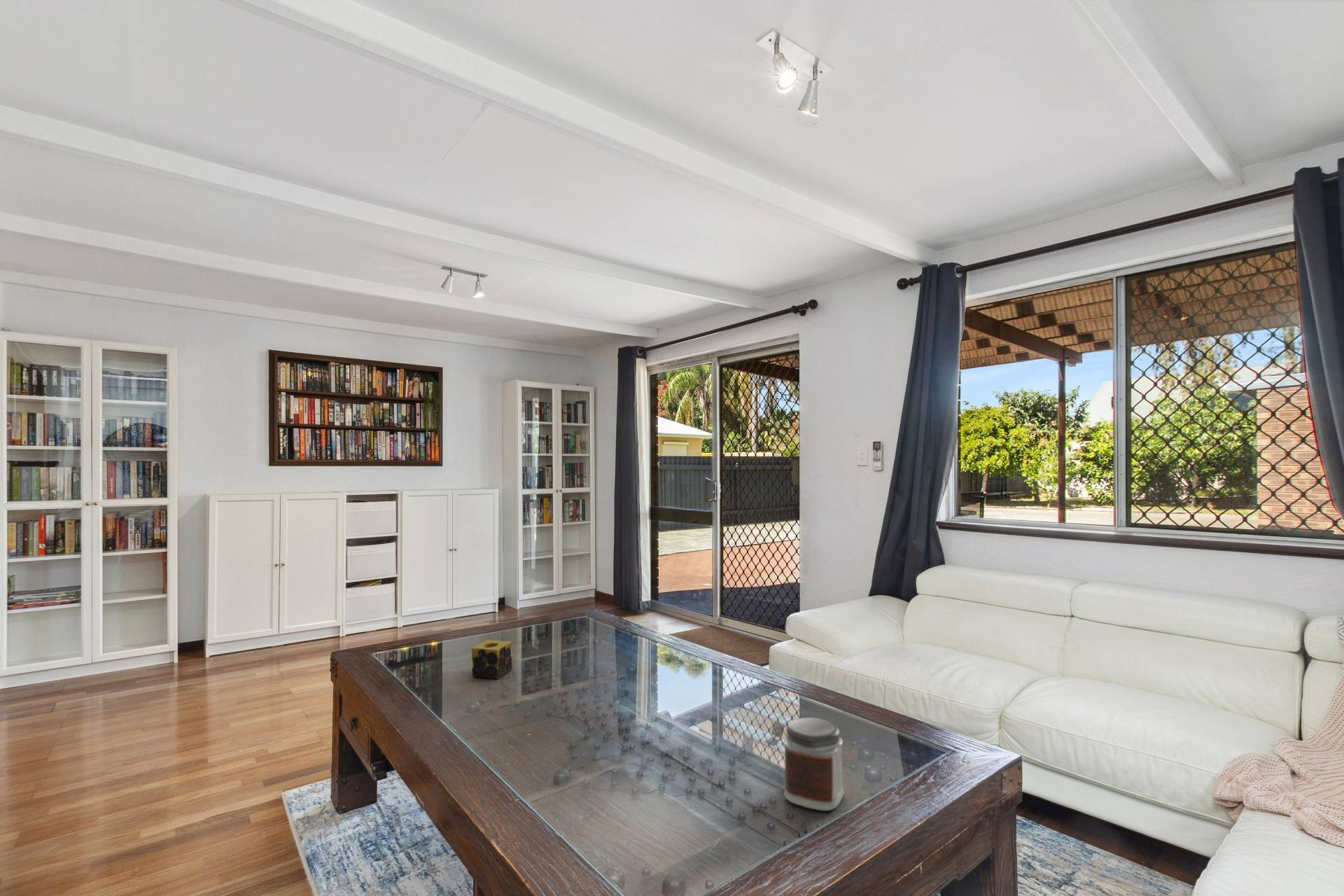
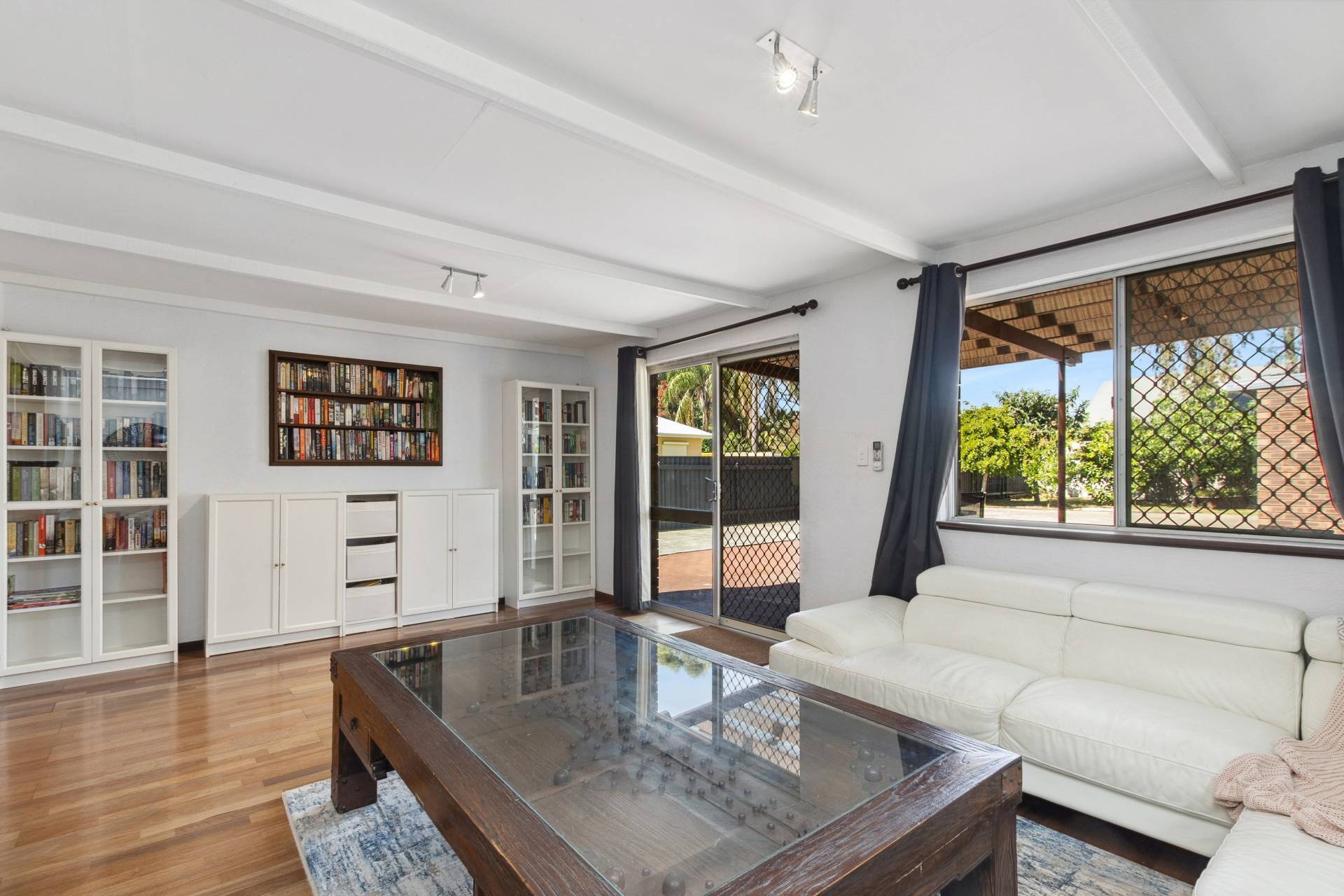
- jar (813, 761)
- candle (492, 659)
